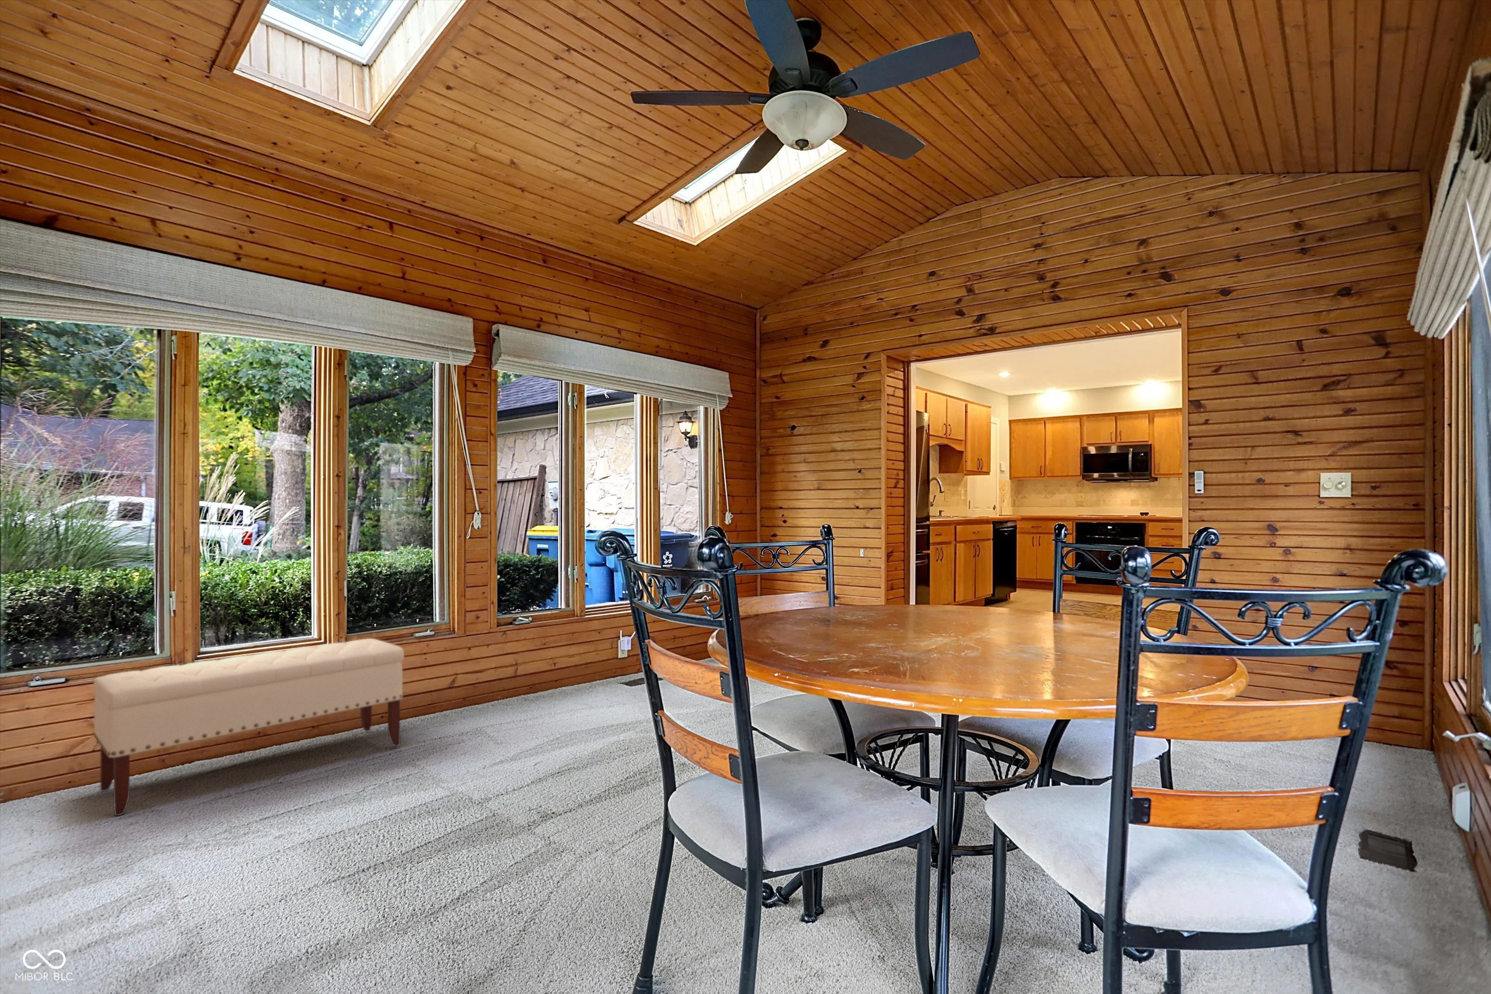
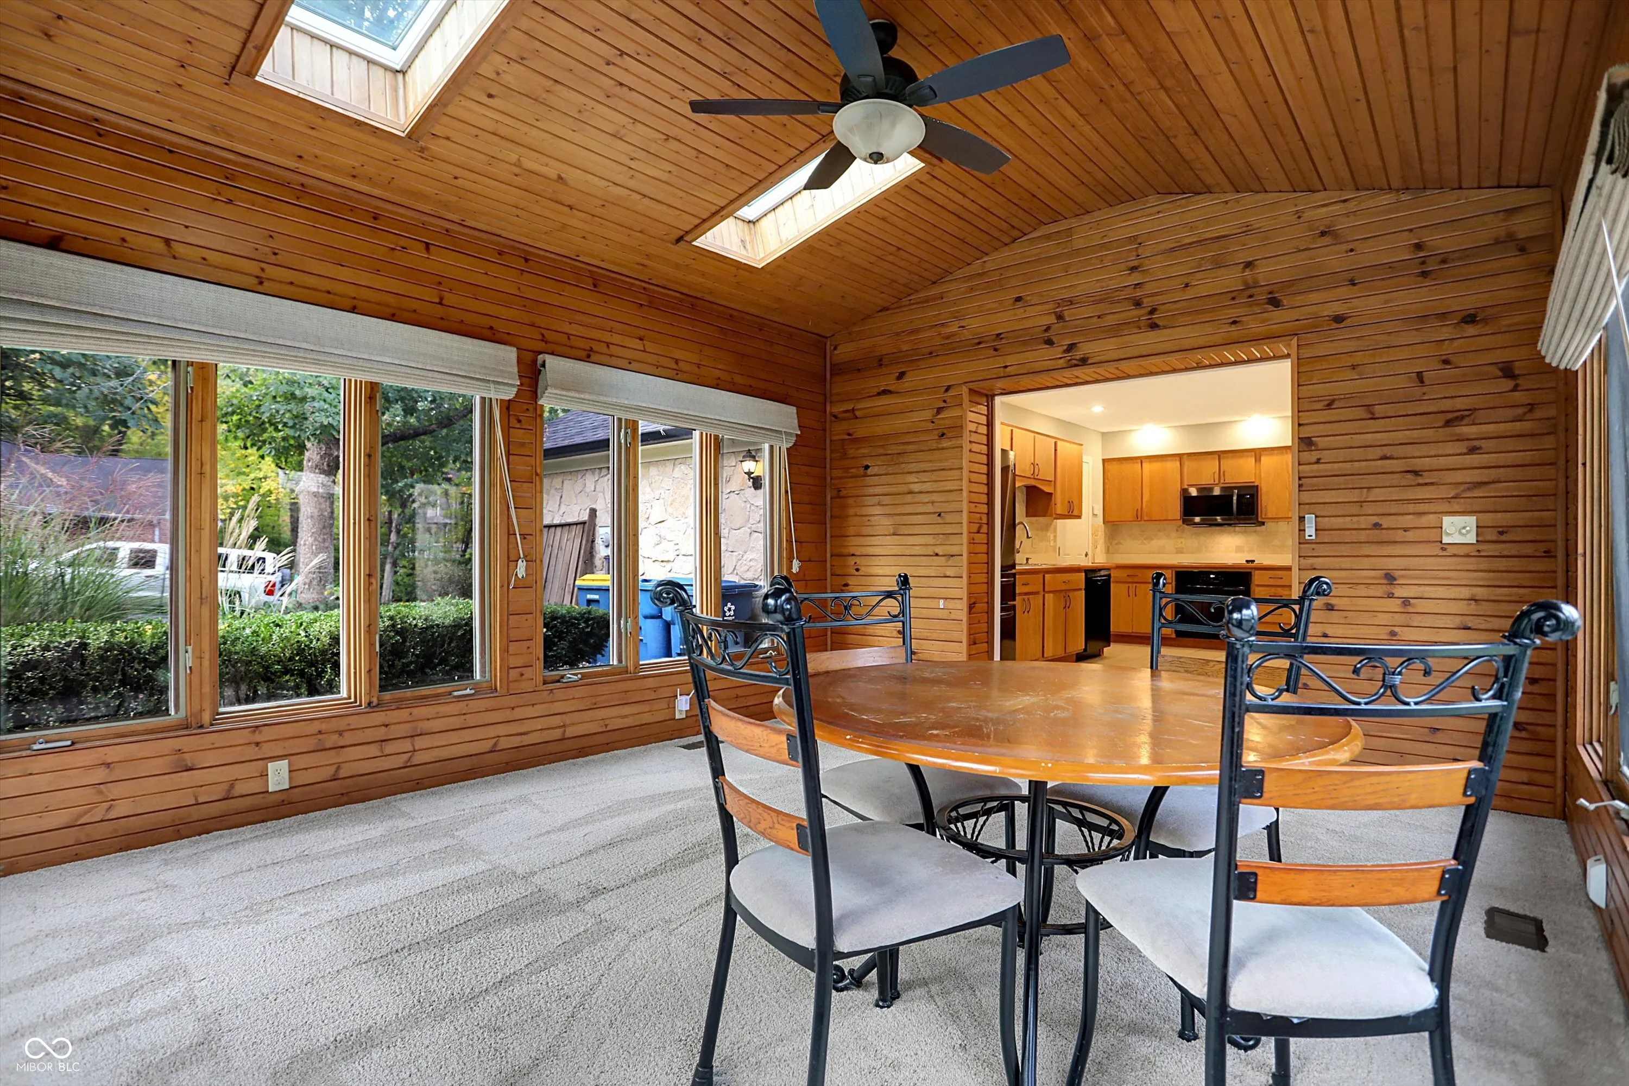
- bench (262, 712)
